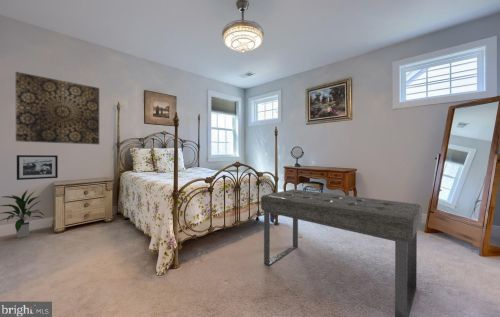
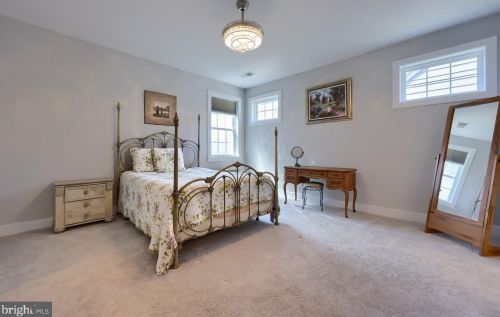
- bench (334, 227)
- indoor plant (21, 213)
- picture frame (38, 167)
- wall art (61, 111)
